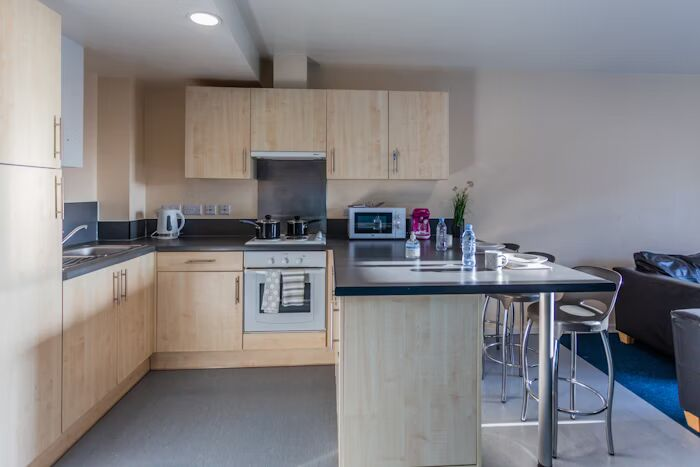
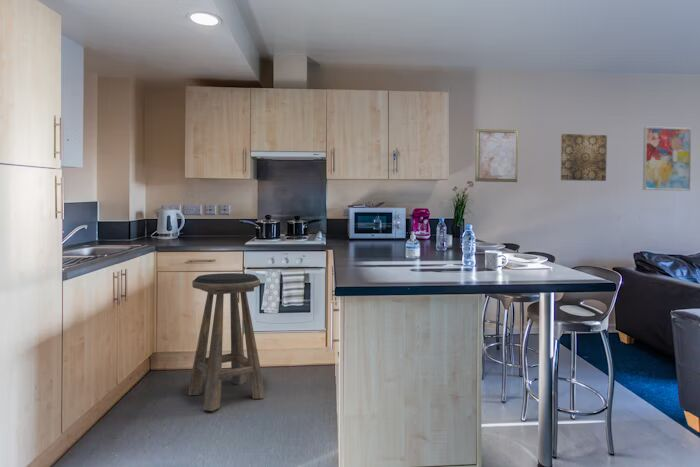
+ wall art (583, 157)
+ stool (222, 335)
+ wall art (667, 158)
+ wall art (497, 155)
